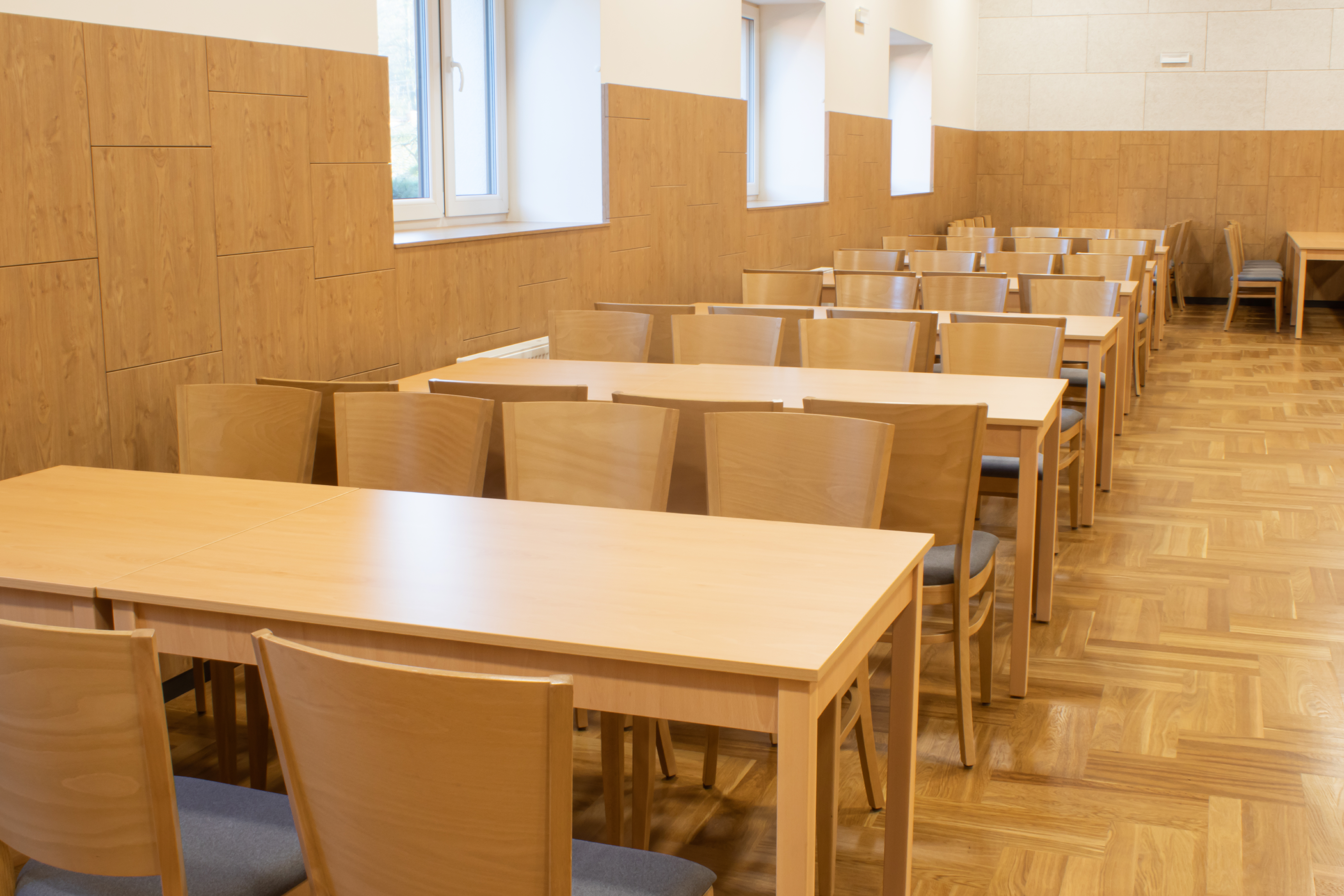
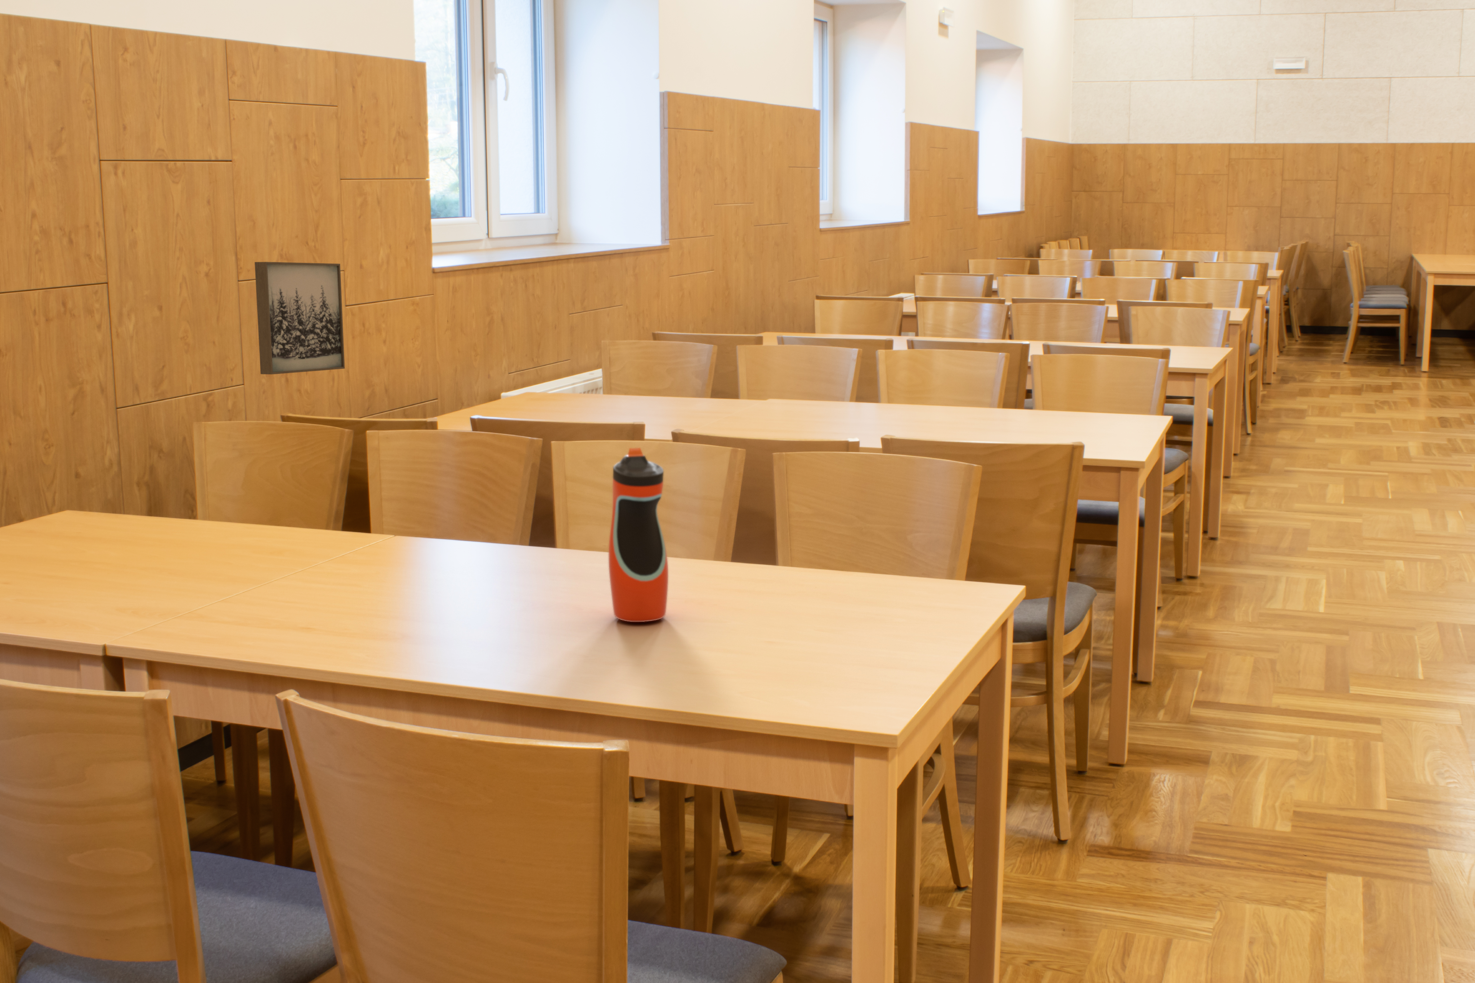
+ water bottle (638, 533)
+ wall art (302, 317)
